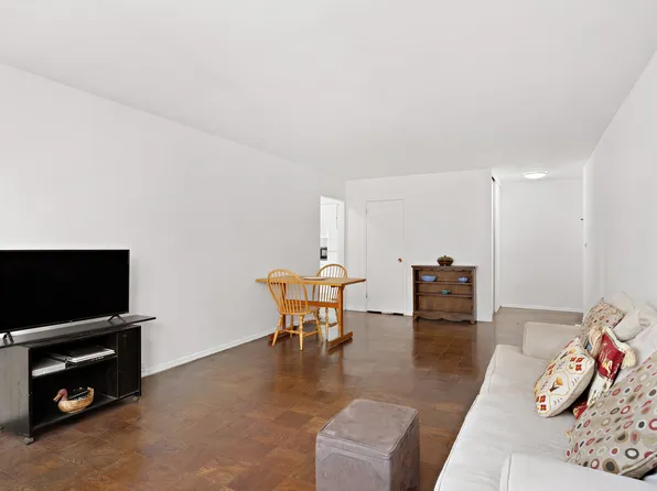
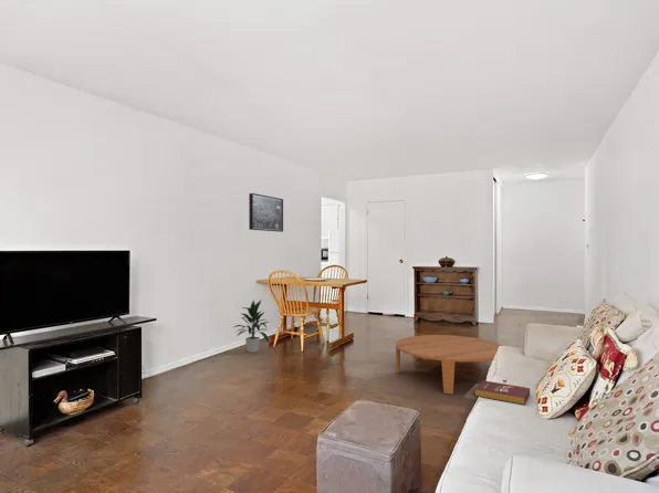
+ indoor plant (253, 326)
+ wall art (266, 213)
+ book (502, 391)
+ coffee table (449, 360)
